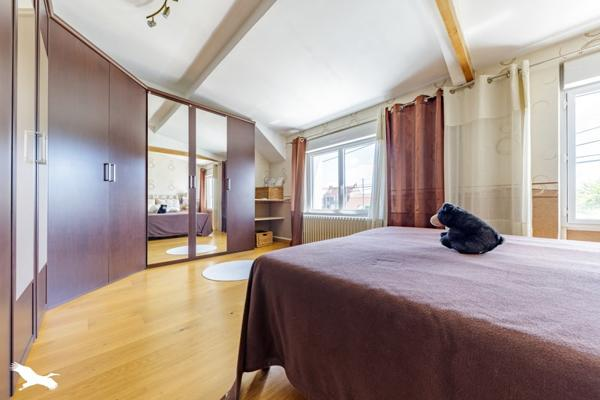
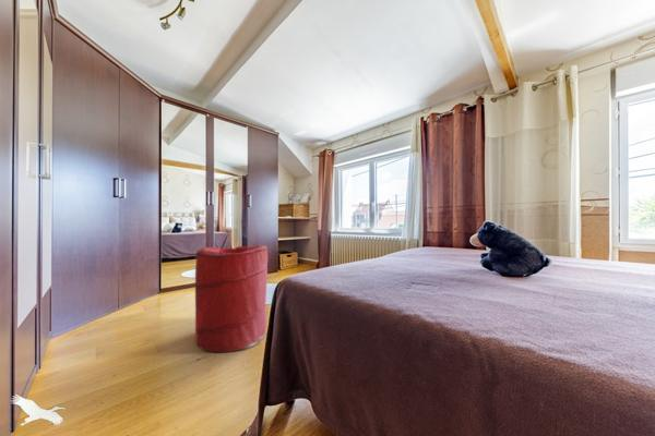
+ laundry hamper (233, 289)
